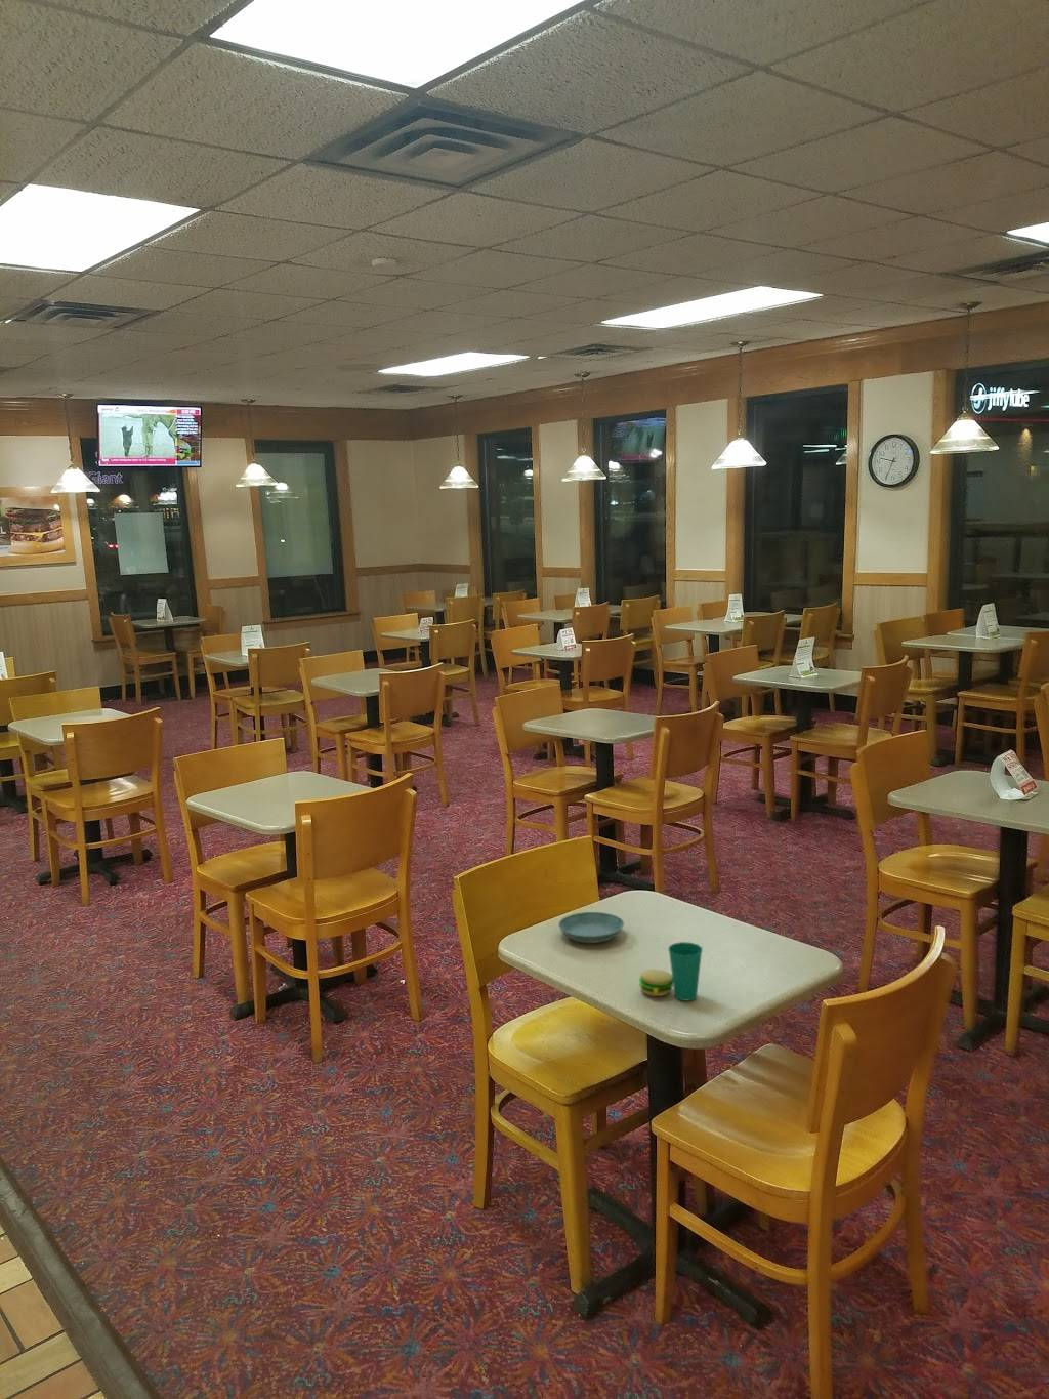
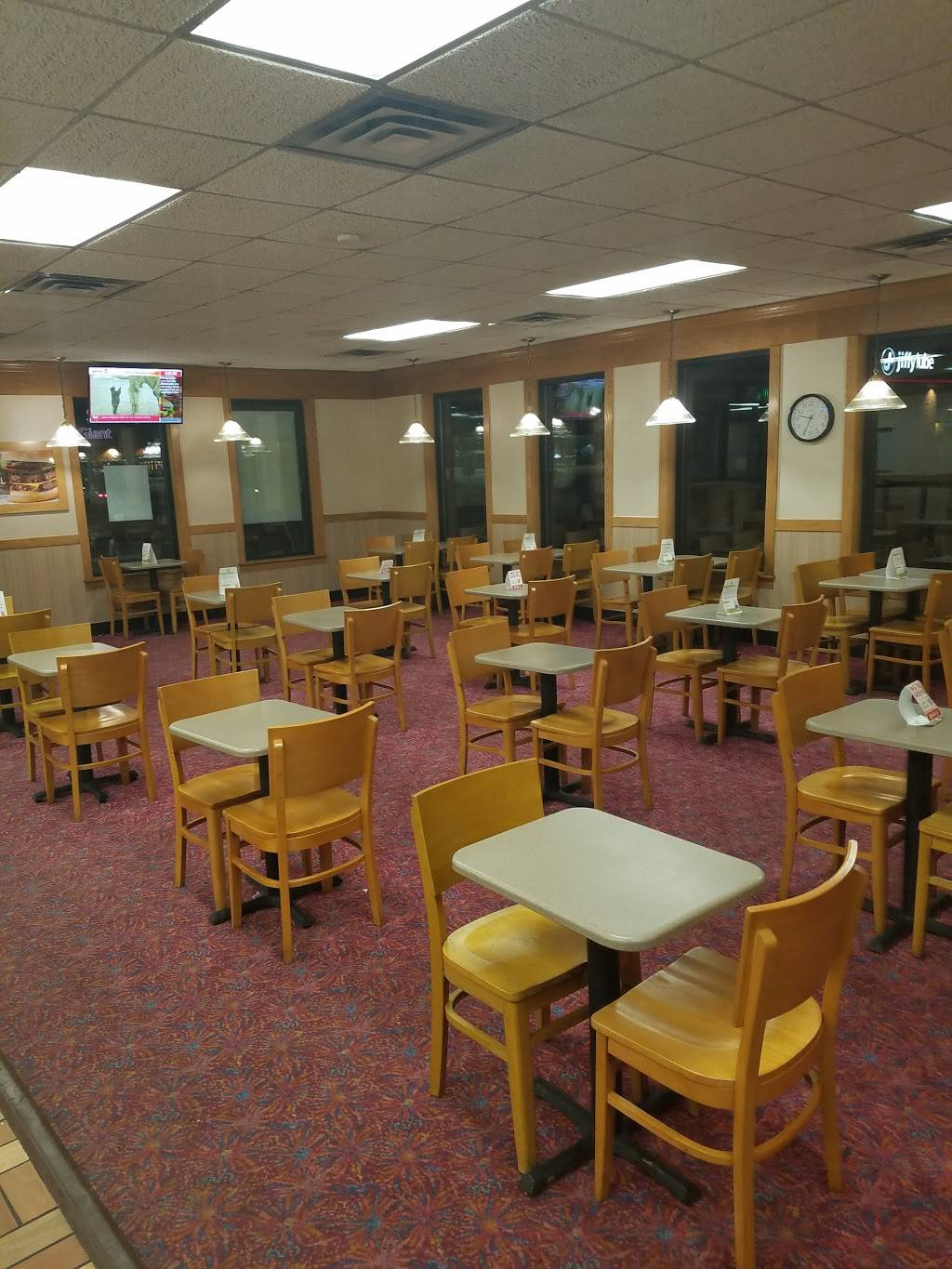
- saucer (591, 928)
- cup (671, 969)
